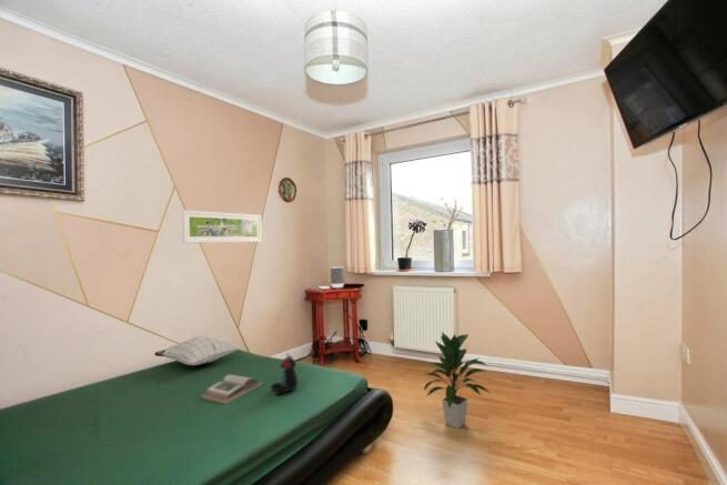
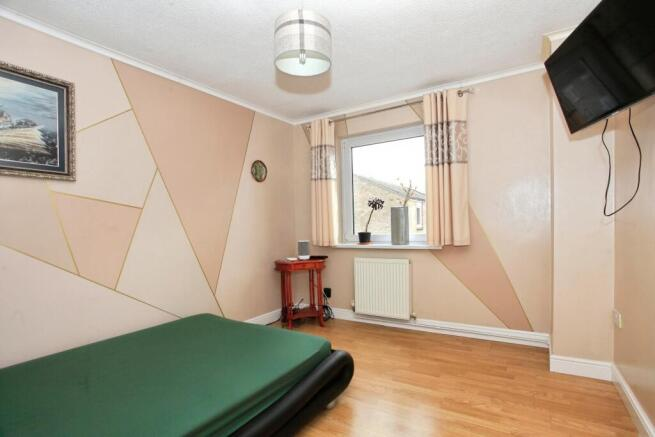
- book (233, 385)
- teddy bear (284, 372)
- pillow (198, 351)
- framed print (225, 228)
- indoor plant (453, 376)
